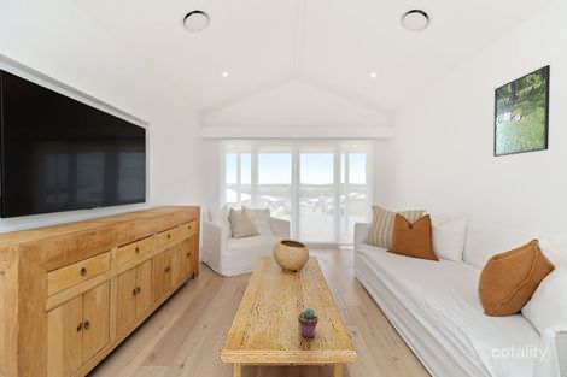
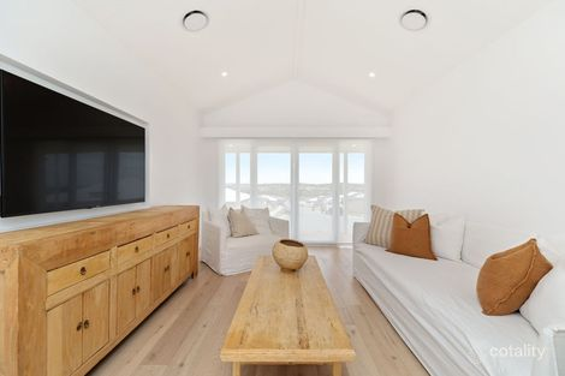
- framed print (518, 116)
- potted succulent (308, 322)
